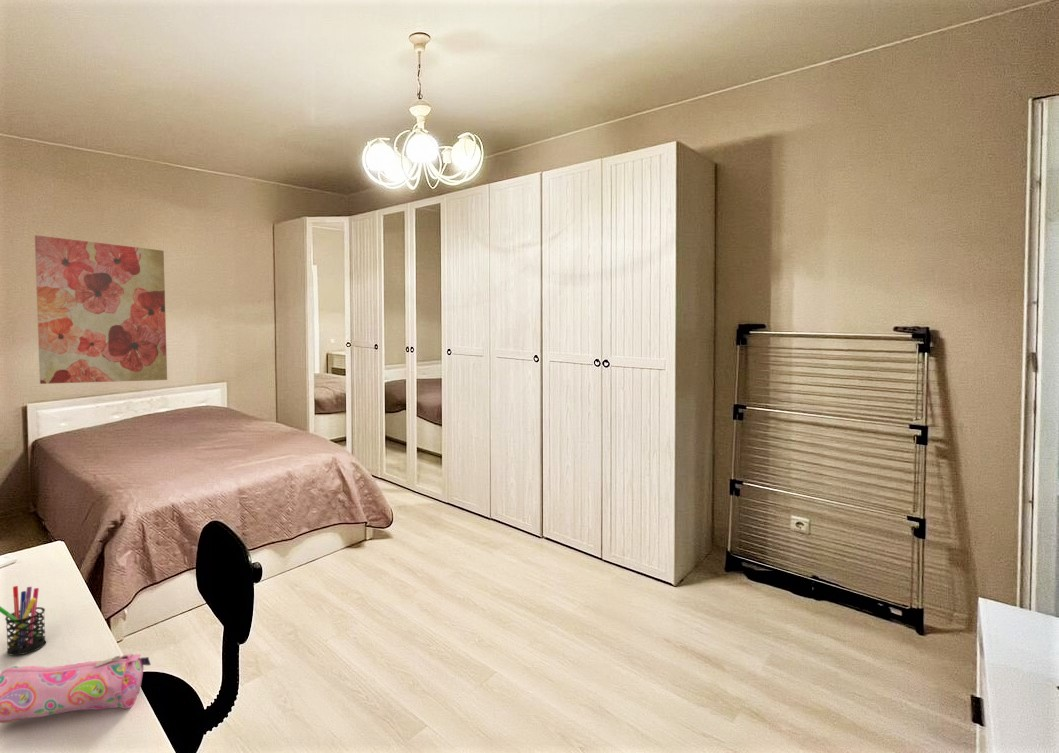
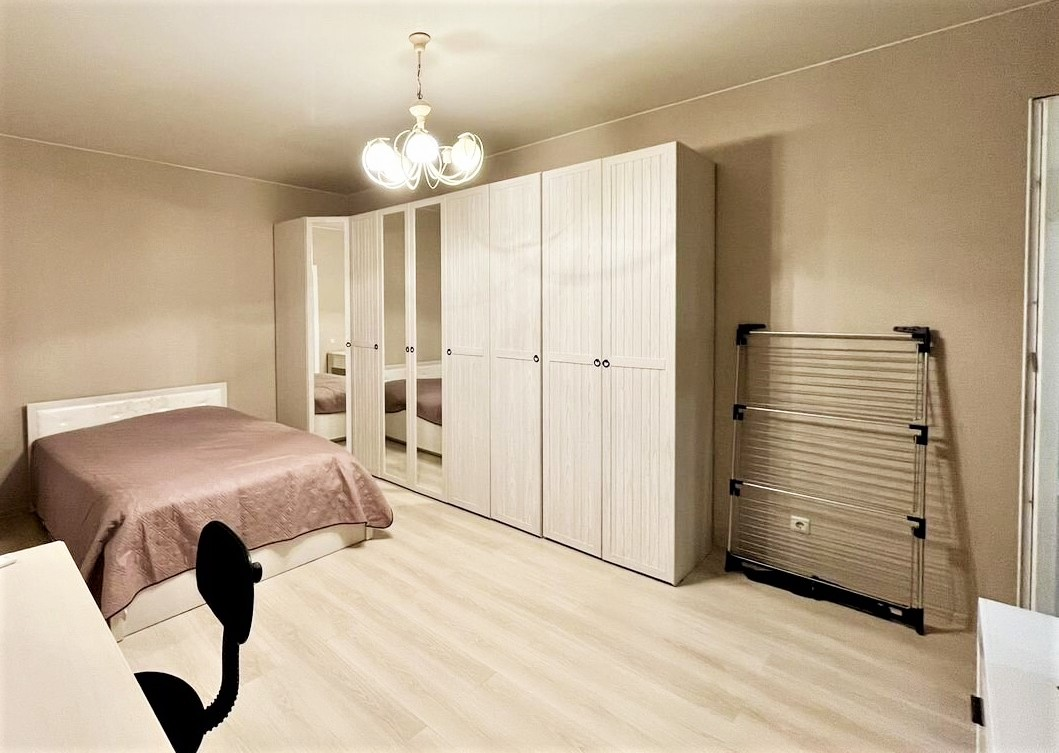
- pen holder (20, 619)
- wall art (105, 313)
- pencil case (70, 685)
